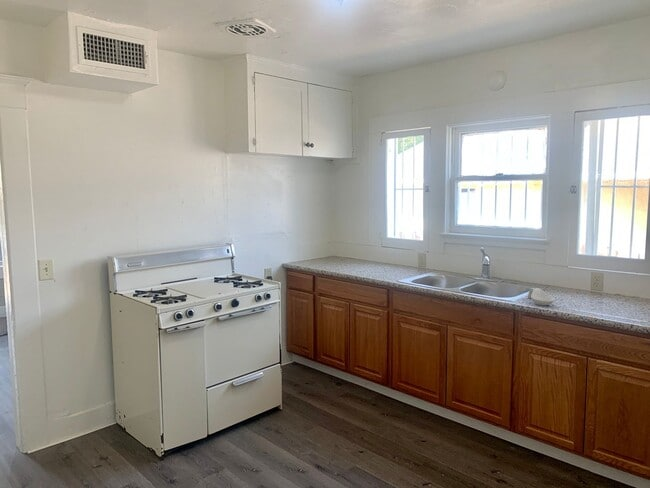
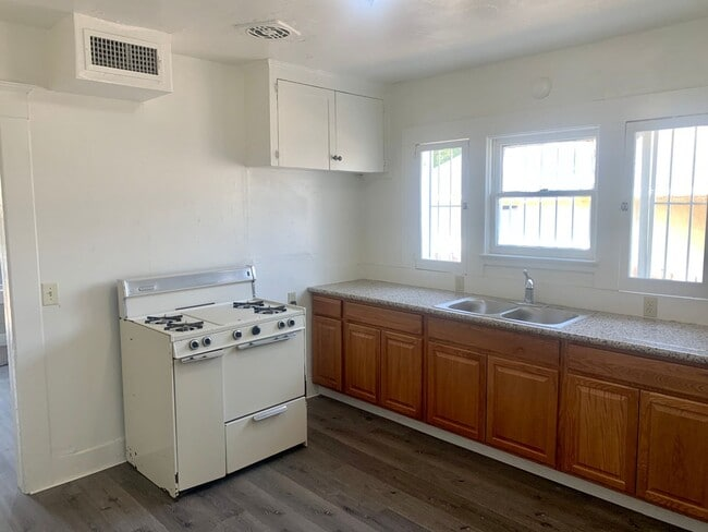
- spoon rest (538, 296)
